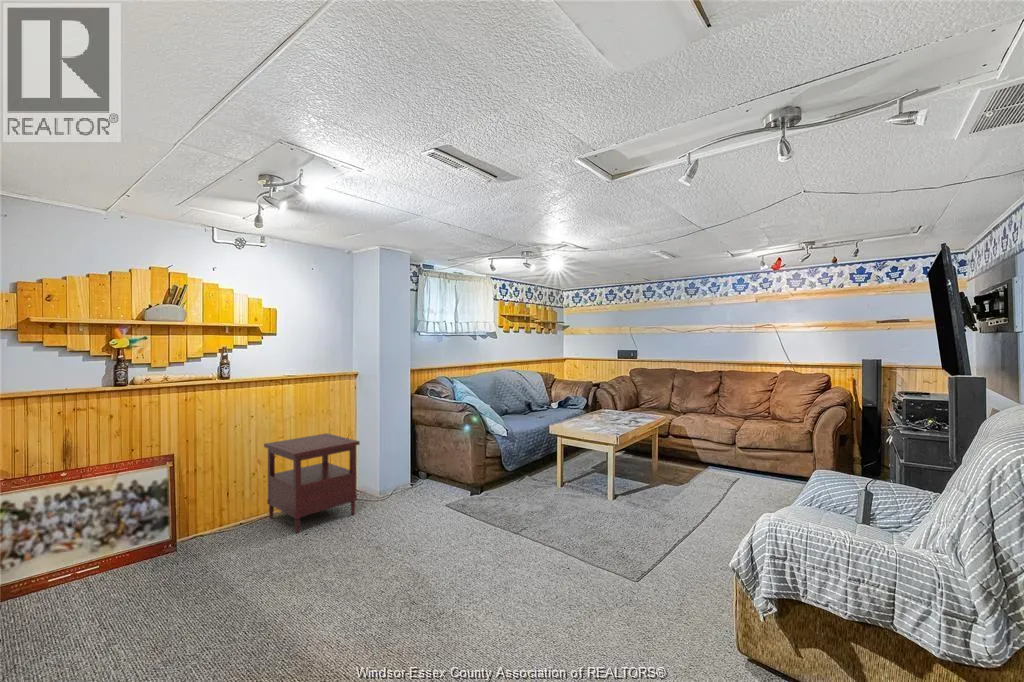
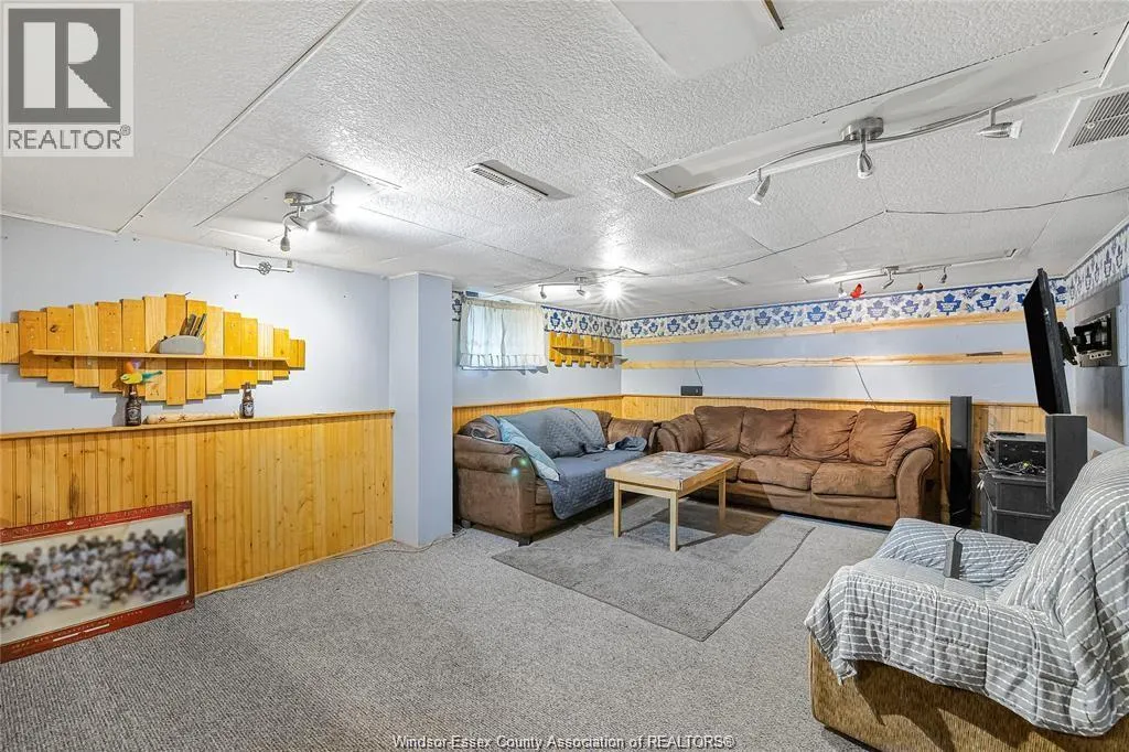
- side table (312, 479)
